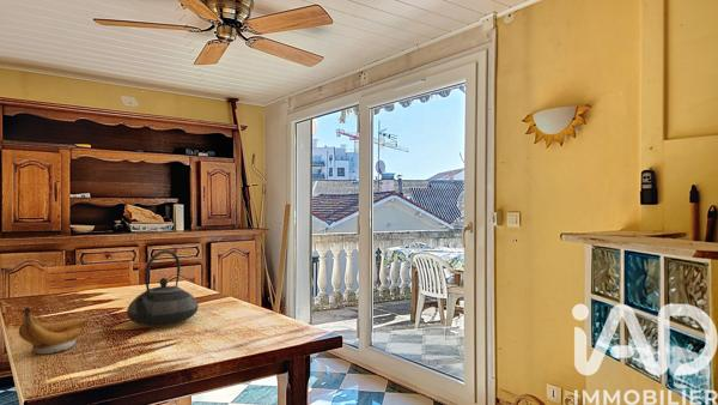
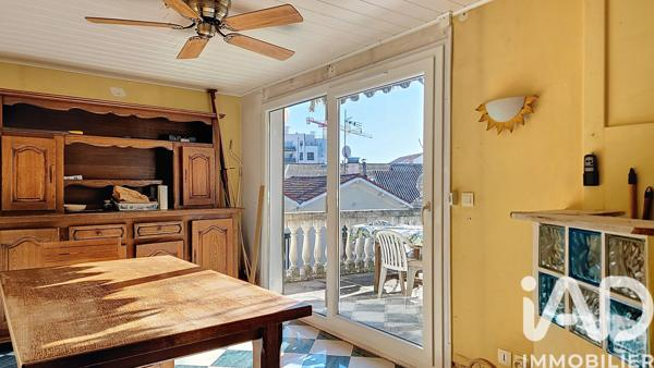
- teapot (160, 286)
- banana (55, 326)
